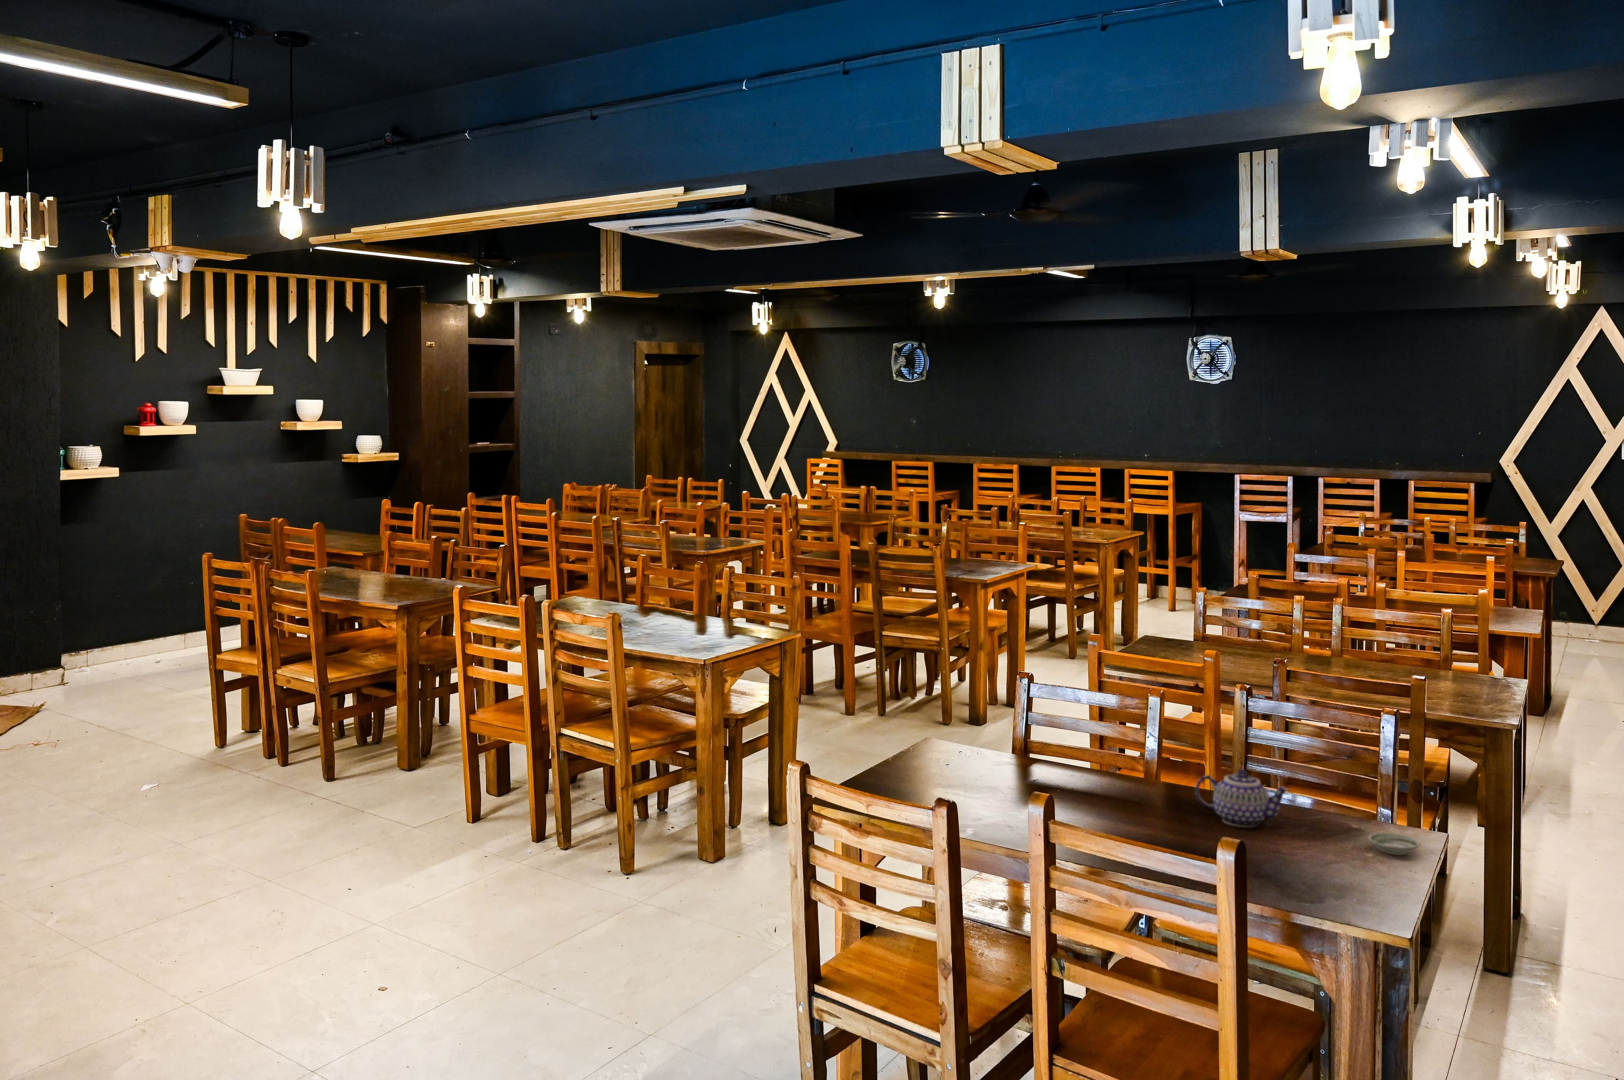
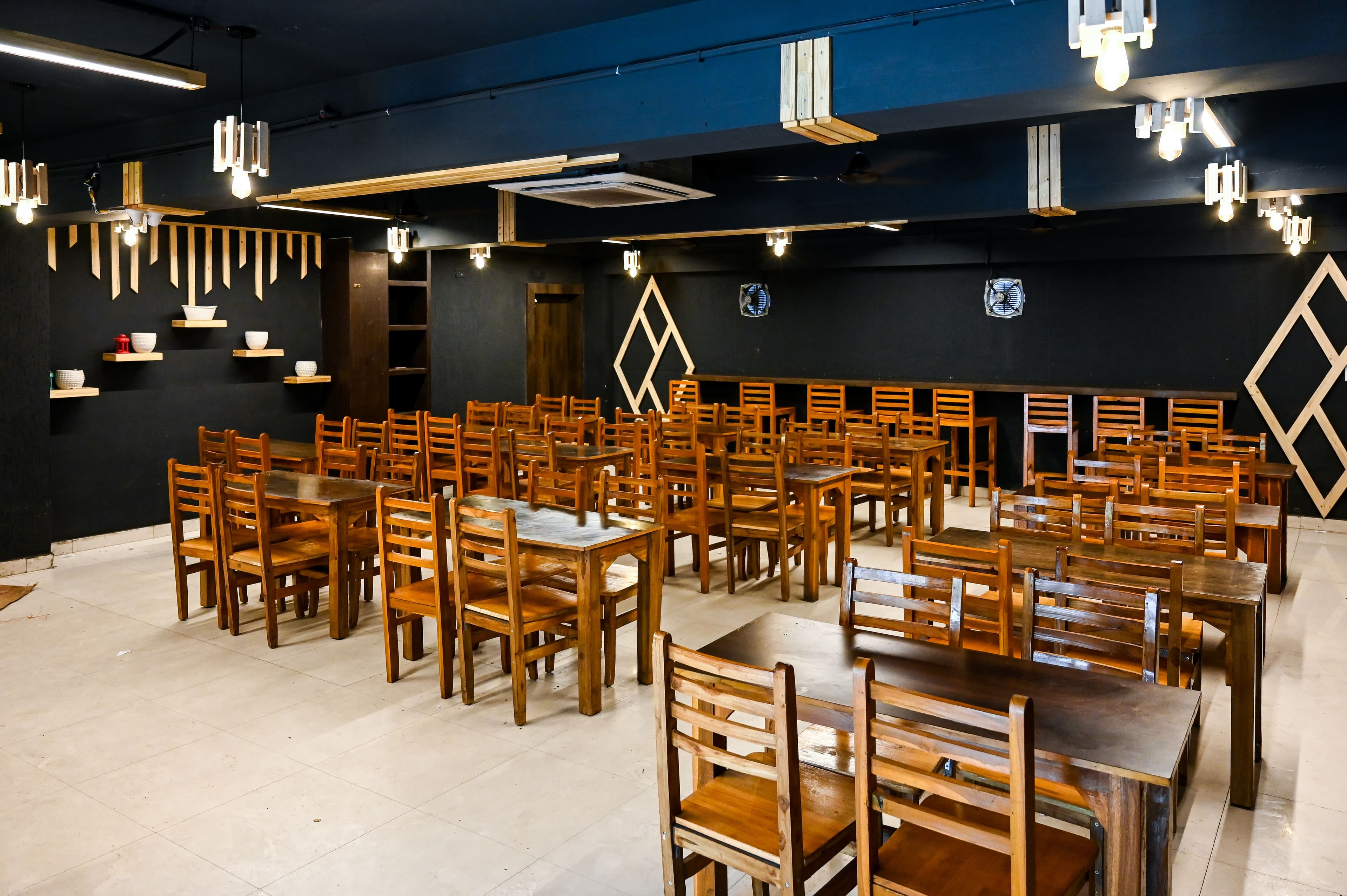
- saucer (1394, 845)
- teapot (1242, 796)
